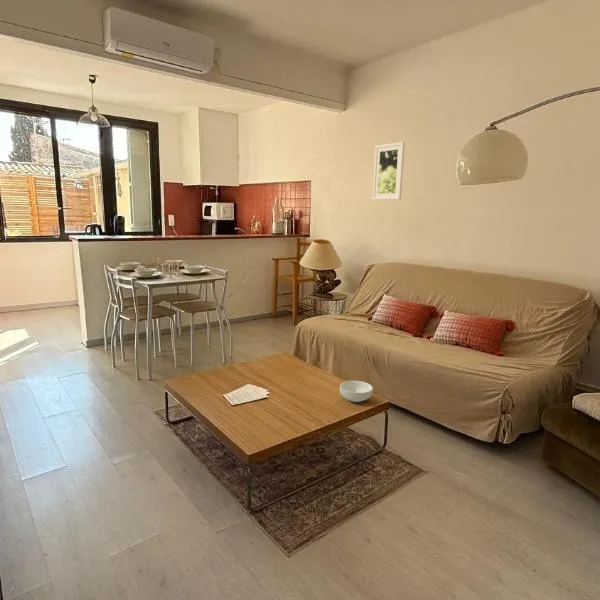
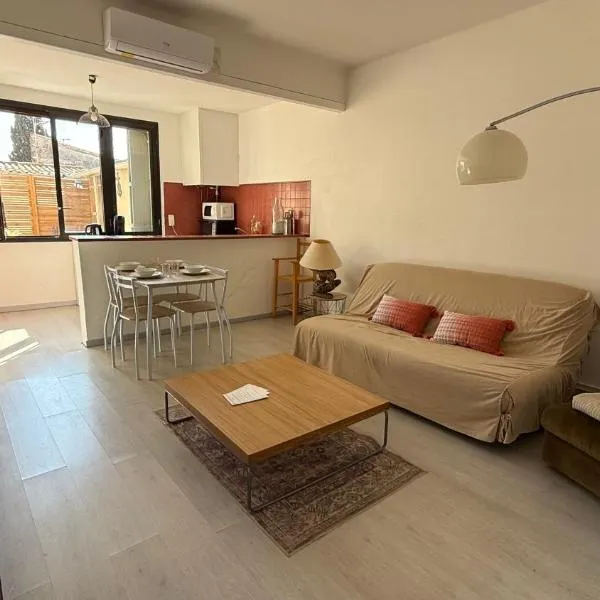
- cereal bowl (355, 392)
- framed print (387, 172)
